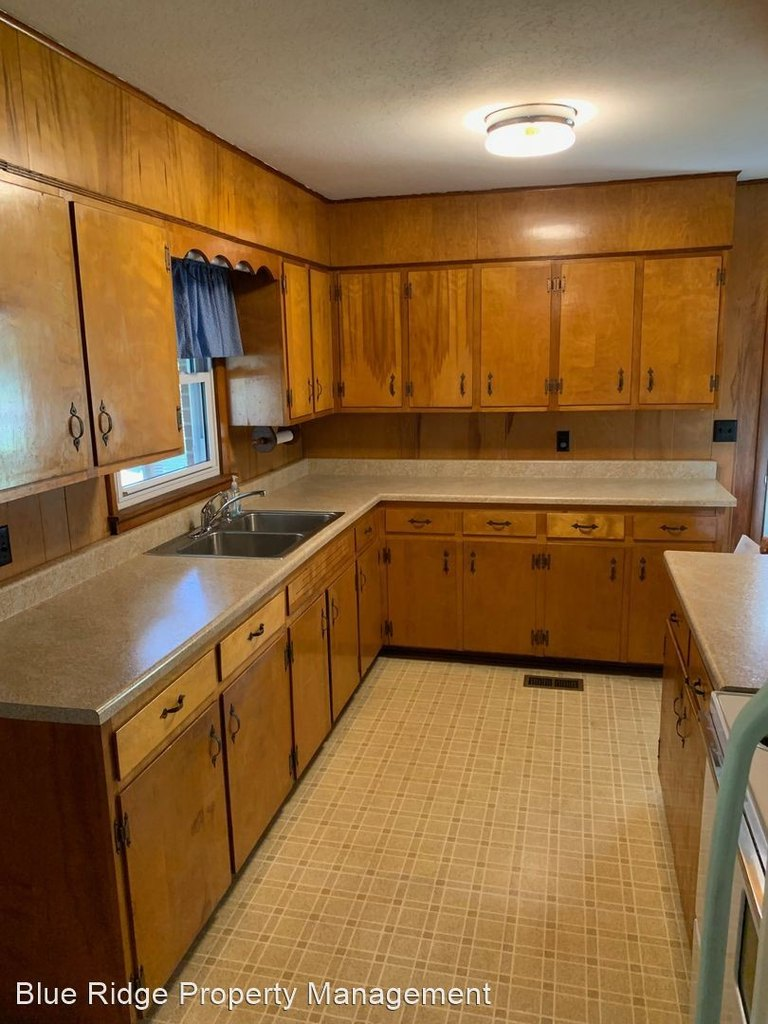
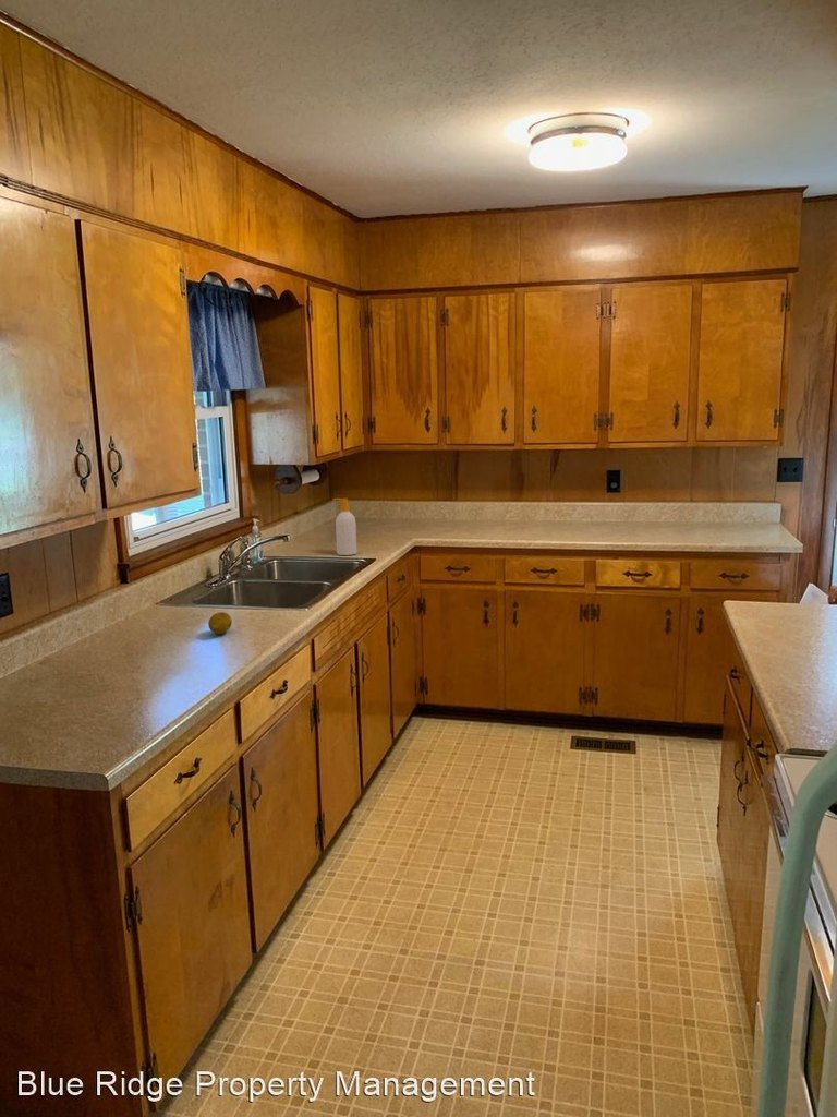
+ soap bottle (344, 526)
+ fruit (219, 623)
